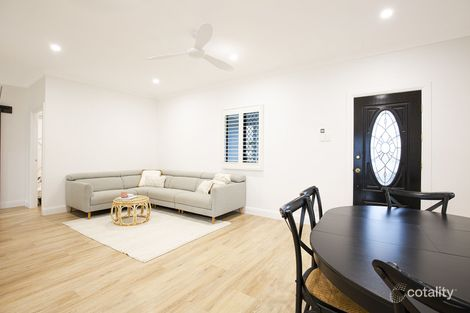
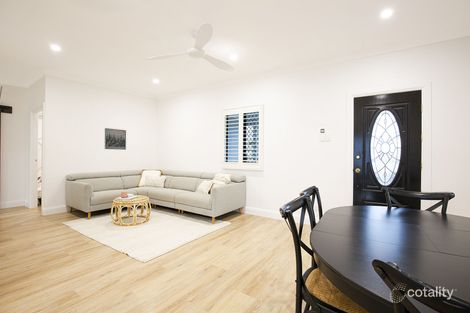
+ wall art (115, 139)
